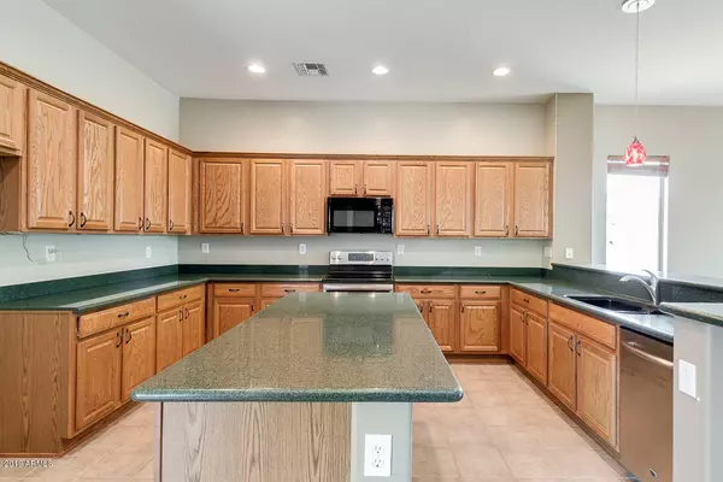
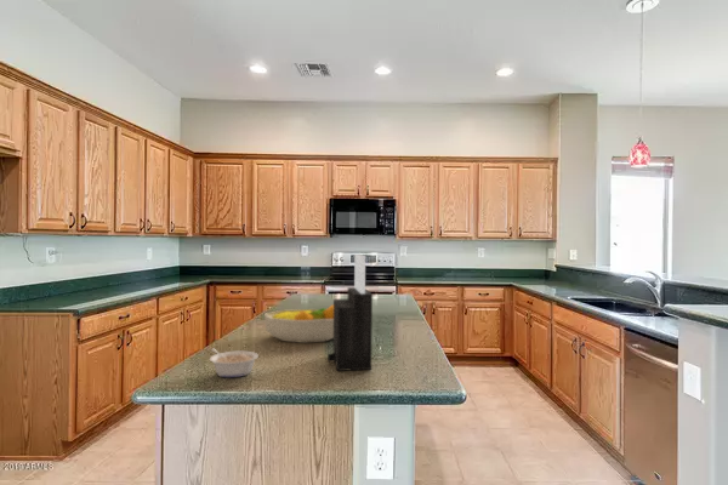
+ knife block (347, 308)
+ fruit bowl (306, 320)
+ legume (232, 363)
